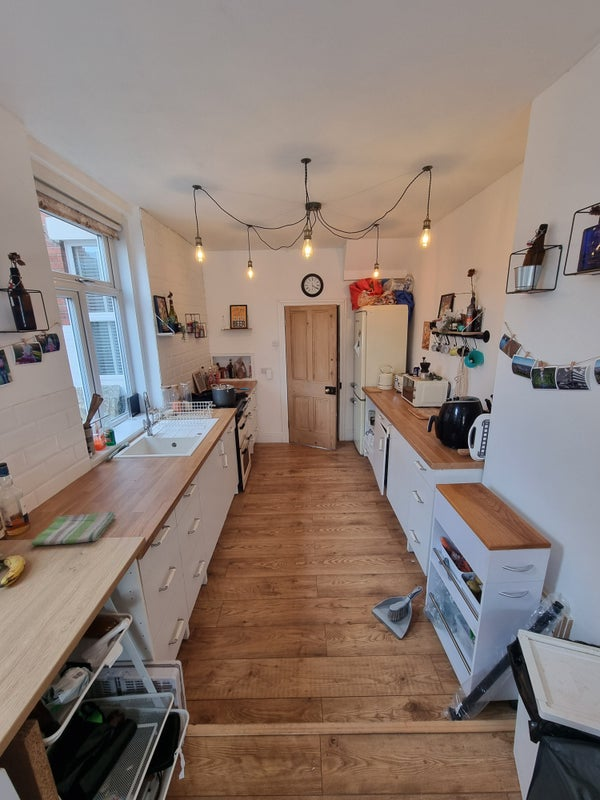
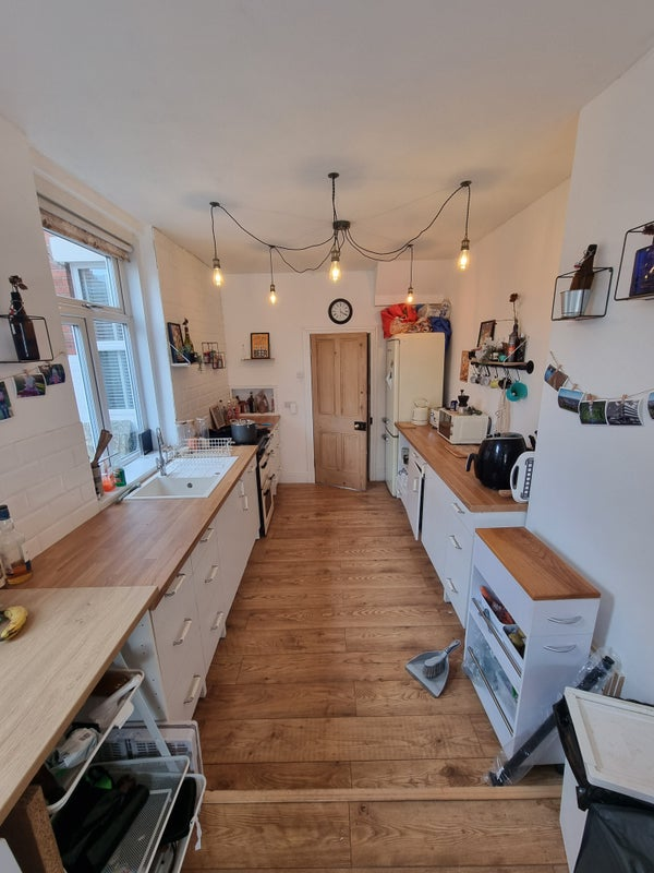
- dish towel (76, 526)
